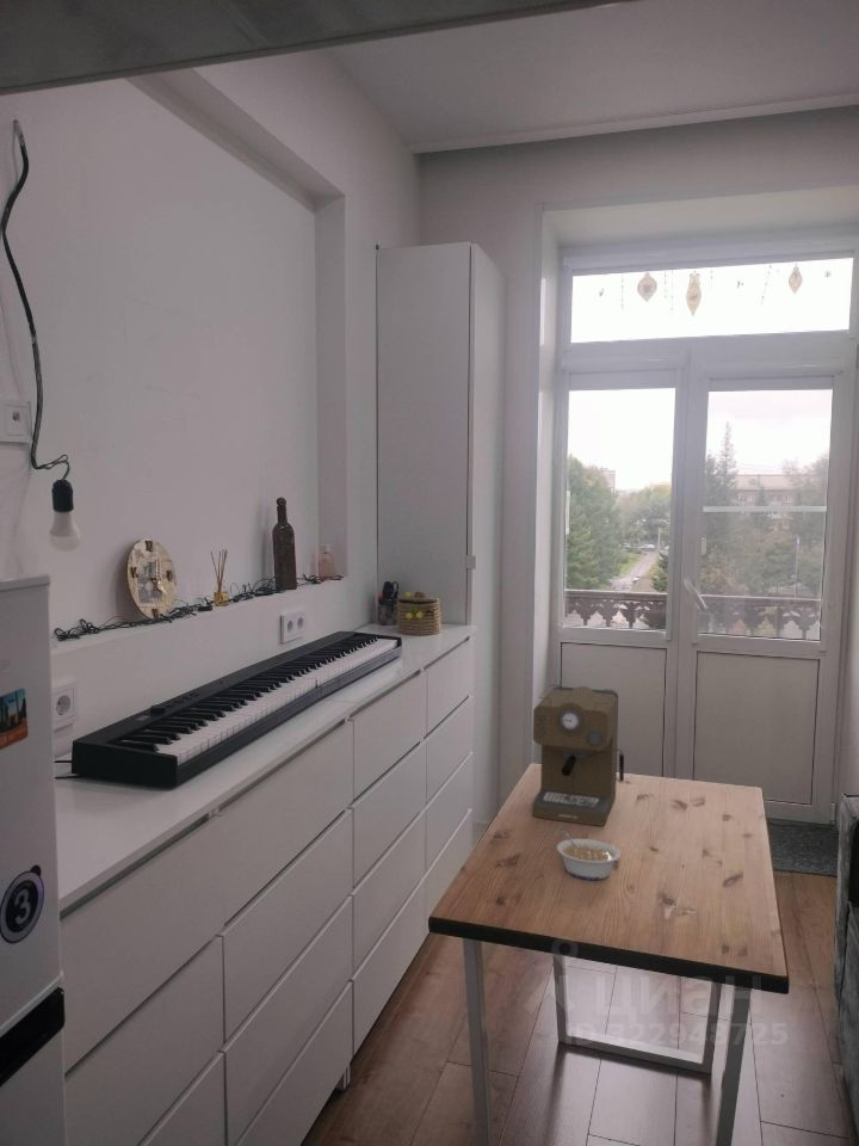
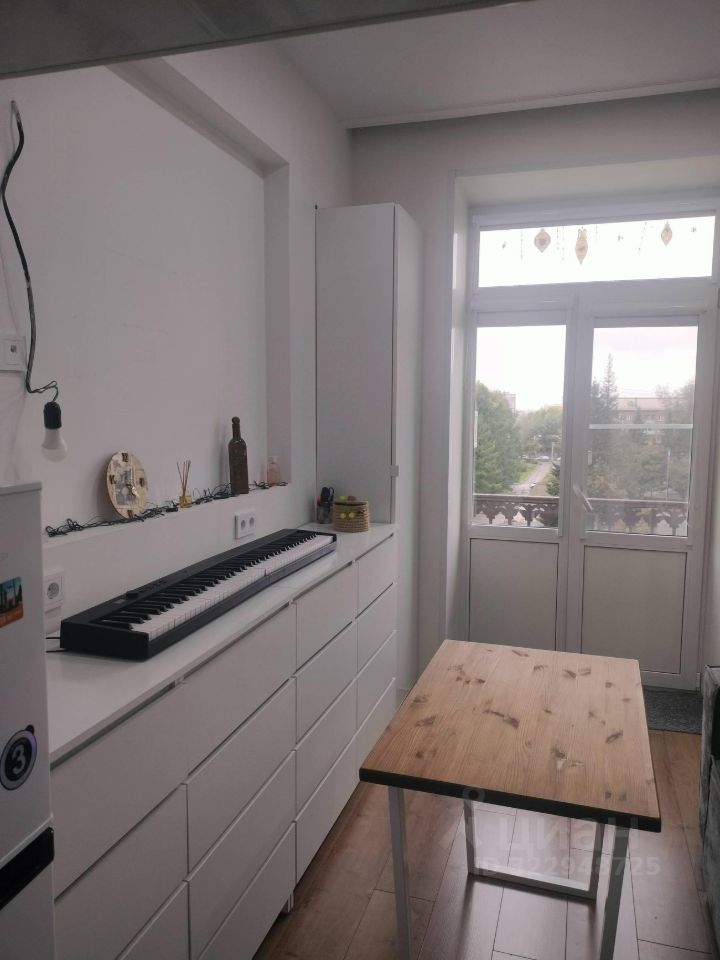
- coffee maker (581, 751)
- legume (585, 857)
